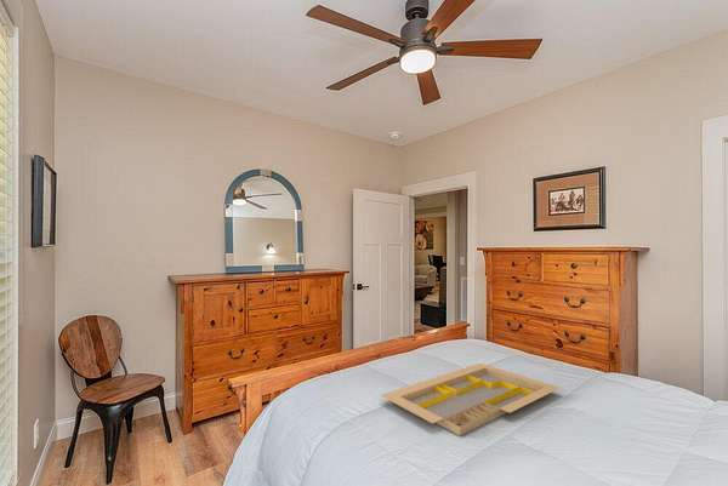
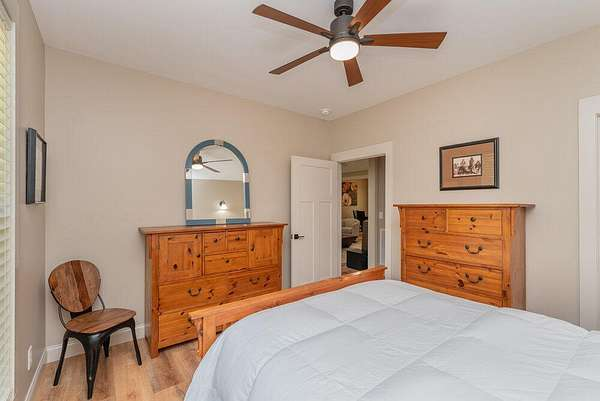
- serving tray (472, 394)
